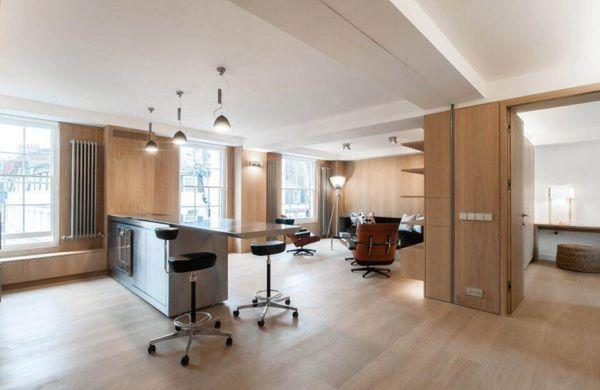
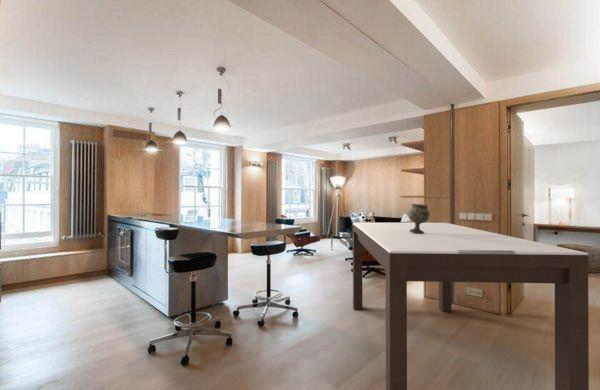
+ dining table (428, 281)
+ goblet (418, 218)
